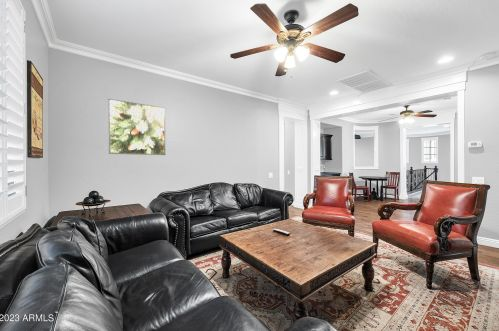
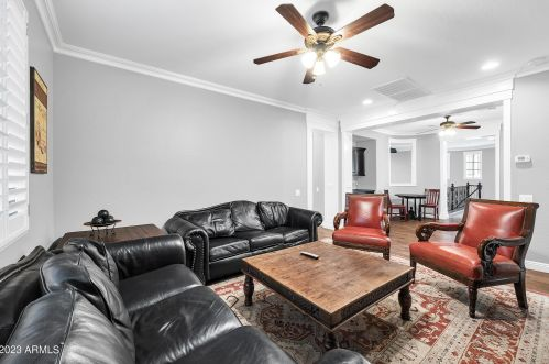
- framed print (138, 129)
